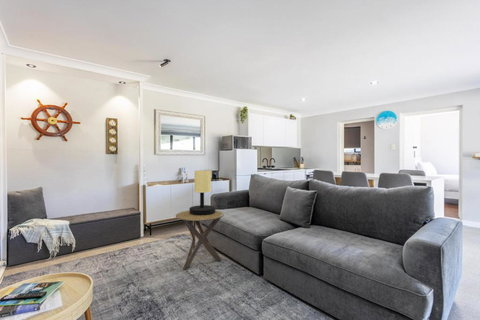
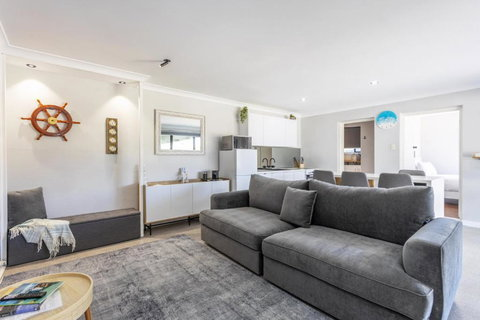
- side table (200, 237)
- table lamp (202, 191)
